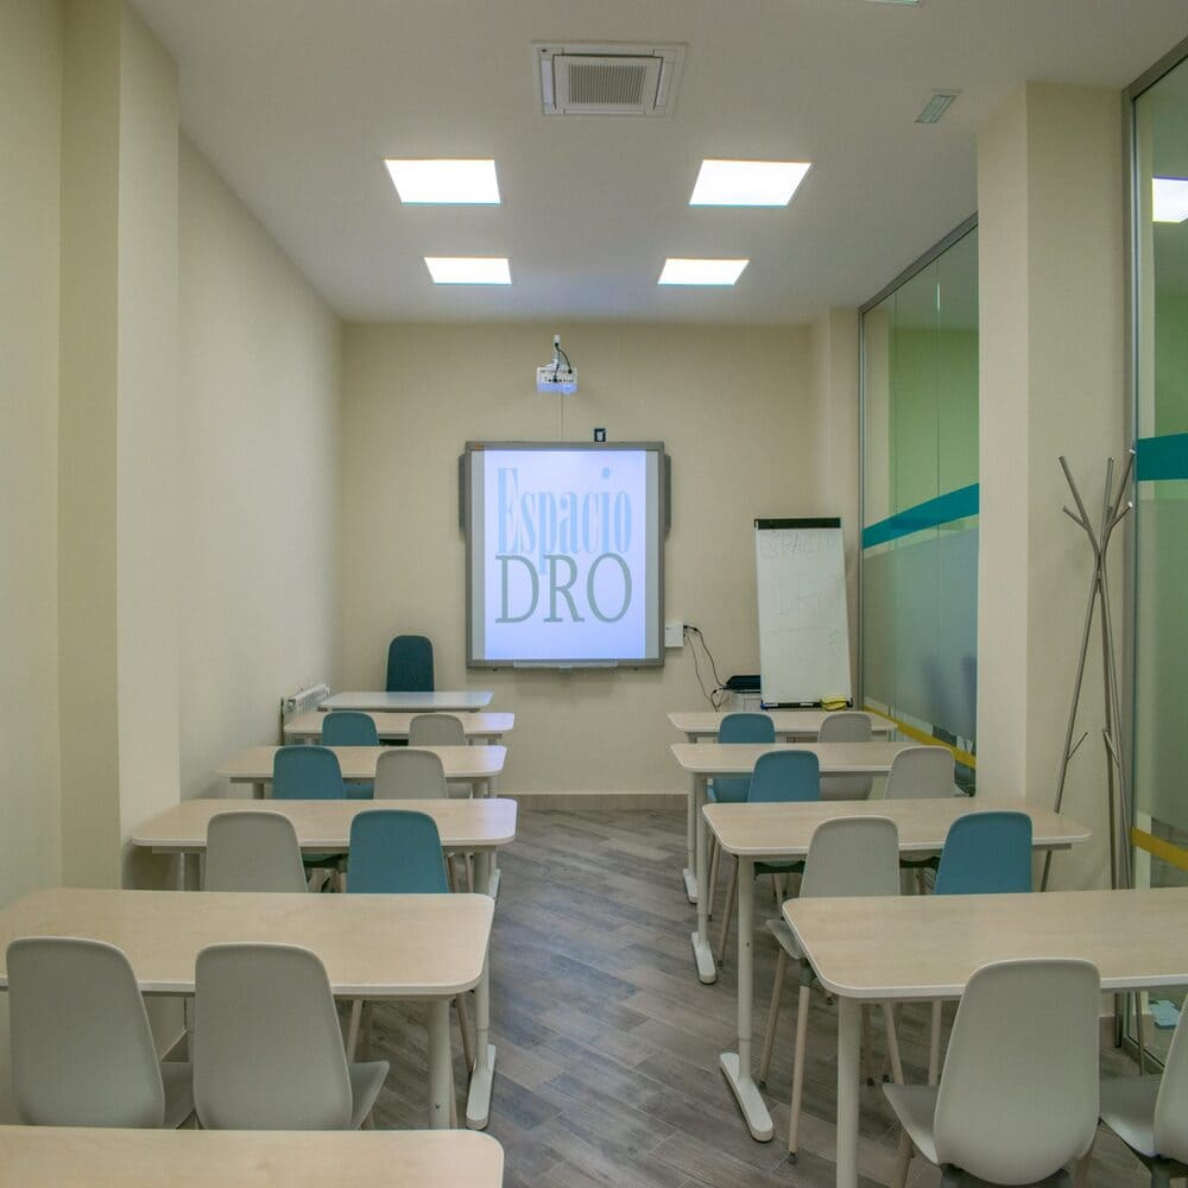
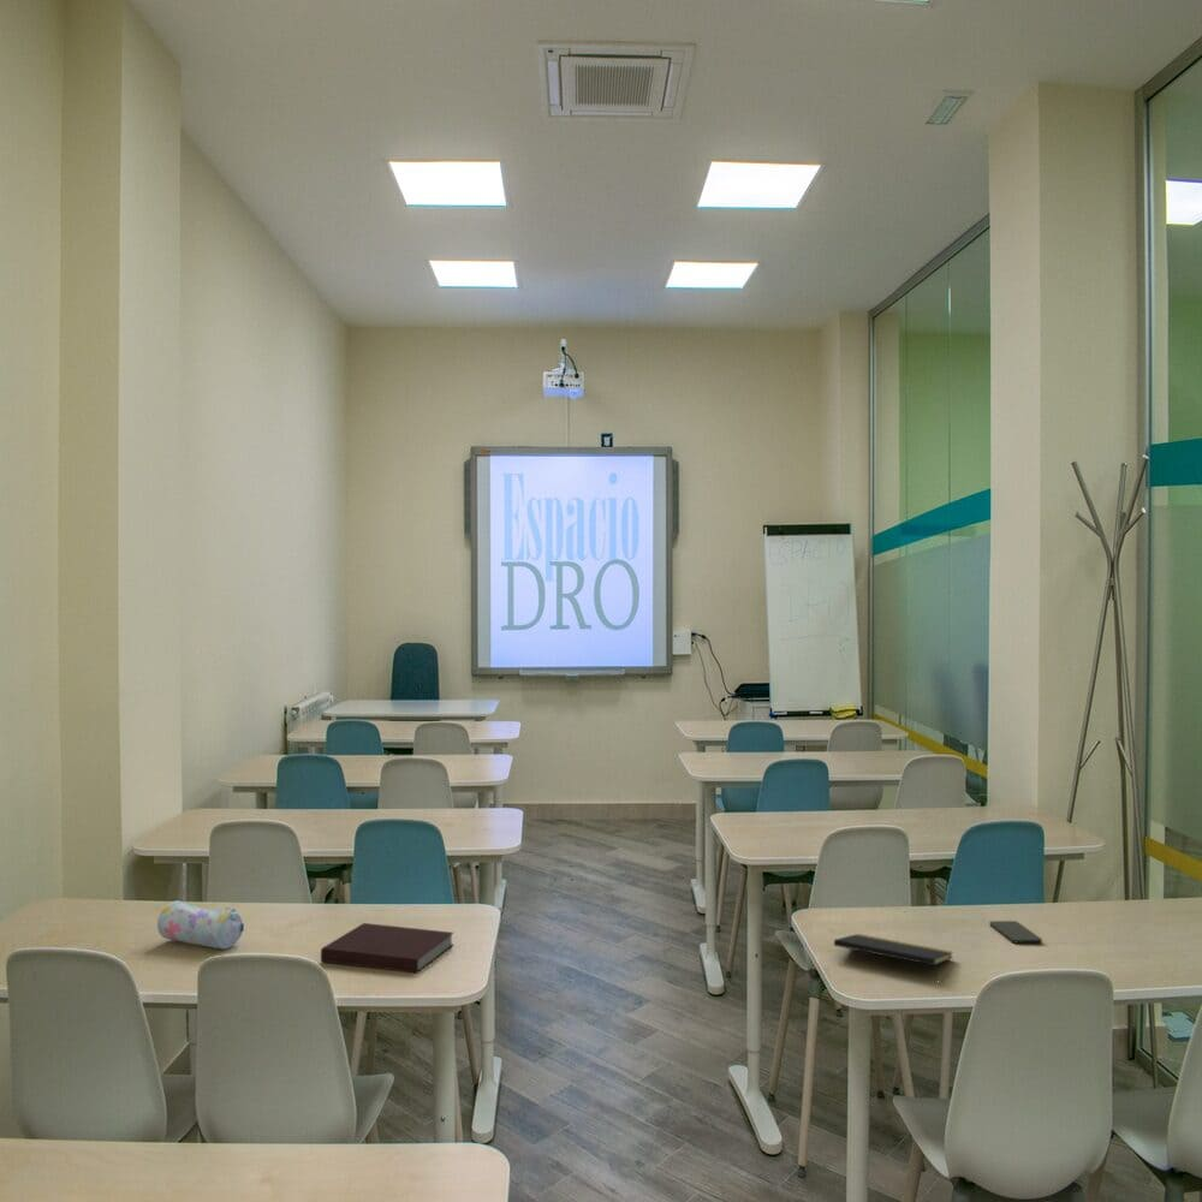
+ smartphone (1014, 932)
+ pencil case (200, 924)
+ notebook (388, 946)
+ notepad (893, 948)
